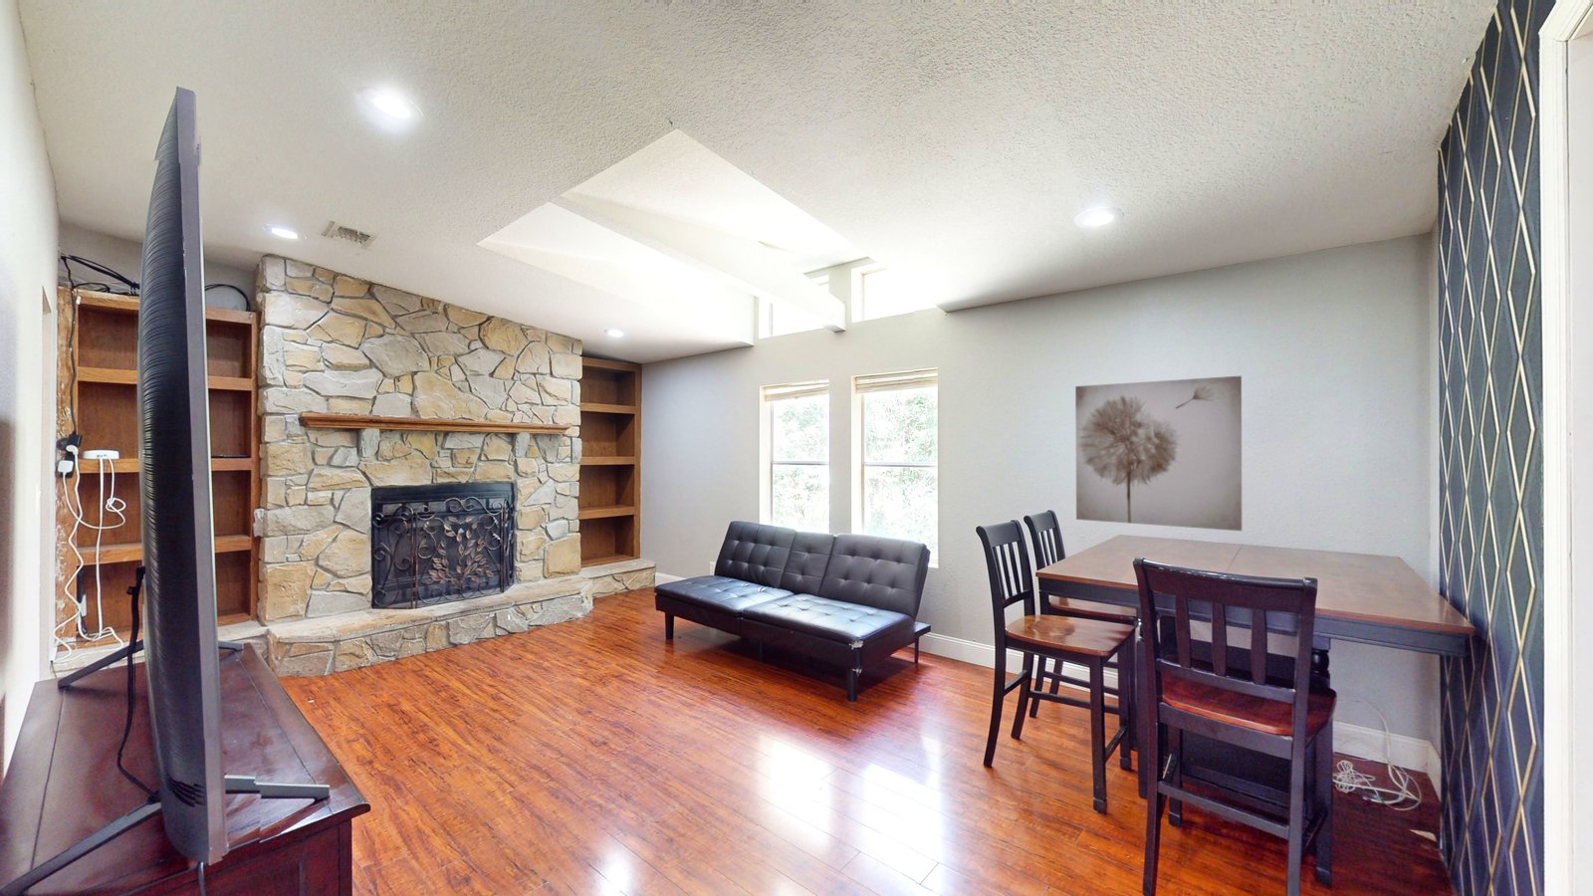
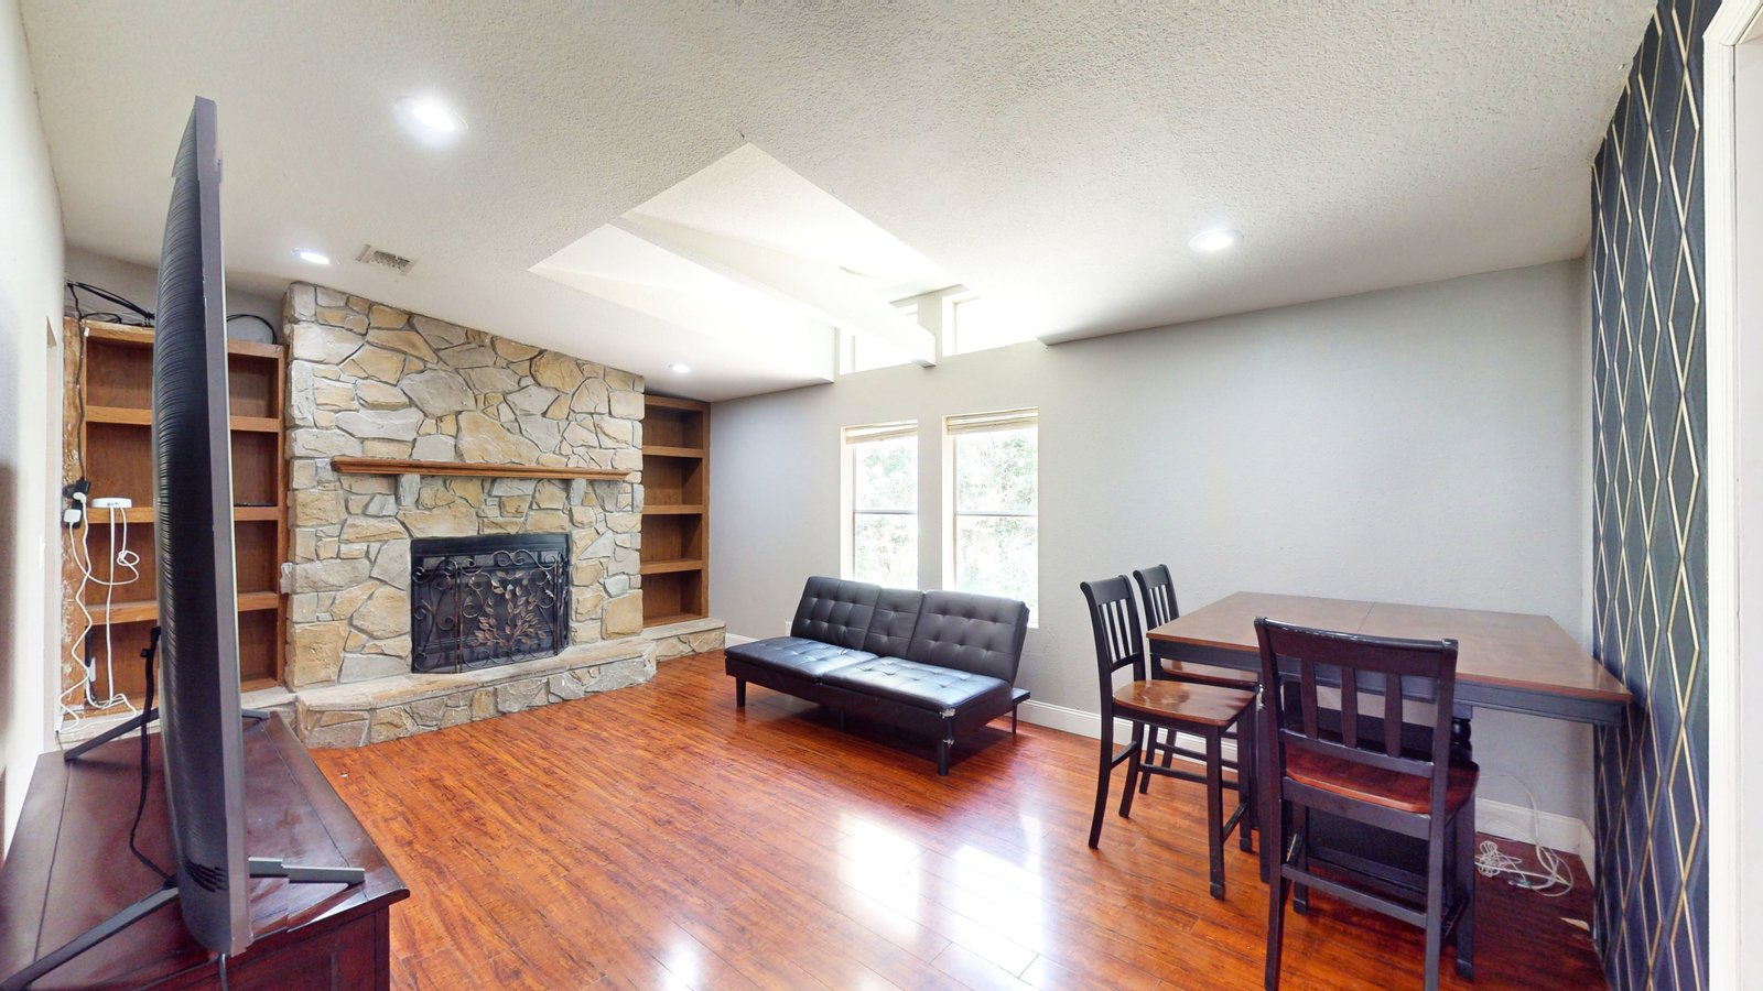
- wall art (1152, 453)
